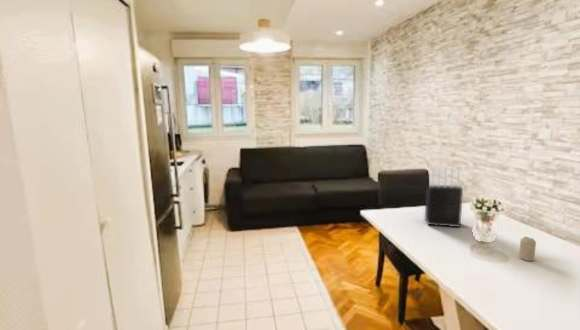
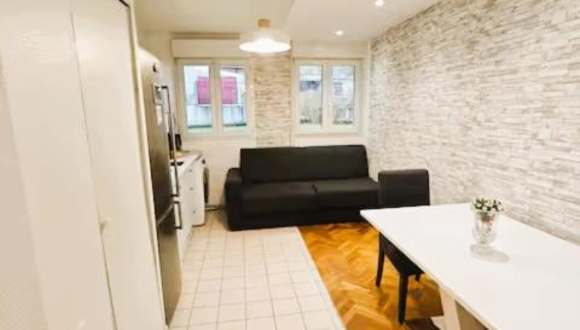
- candle (527, 248)
- knife block (442, 194)
